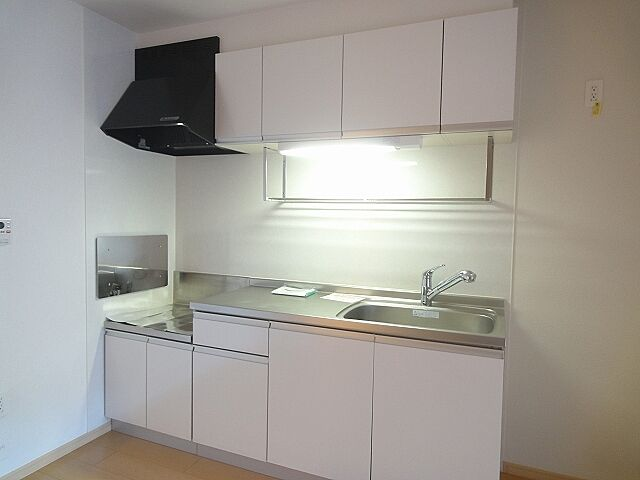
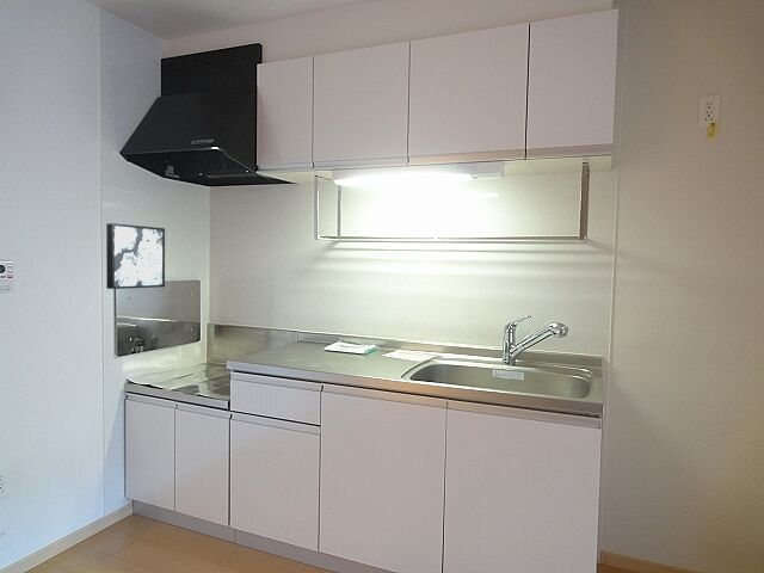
+ wall art (137, 257)
